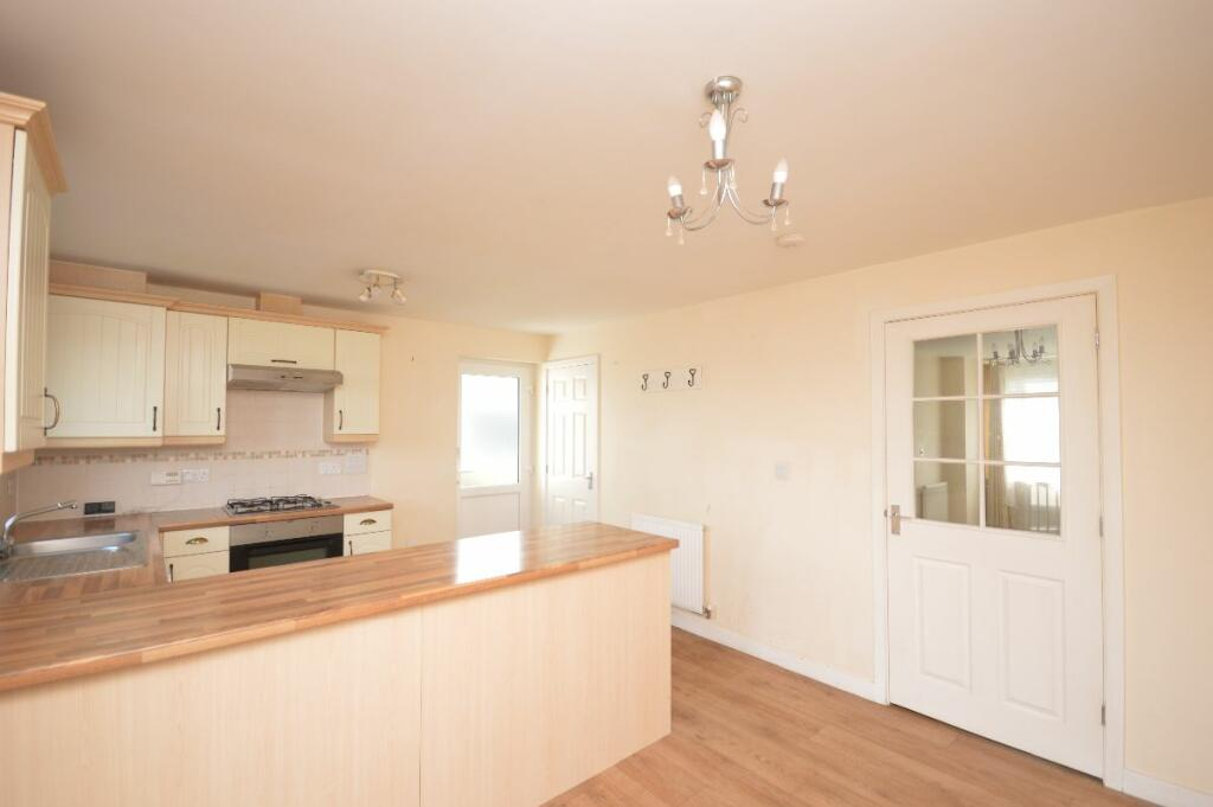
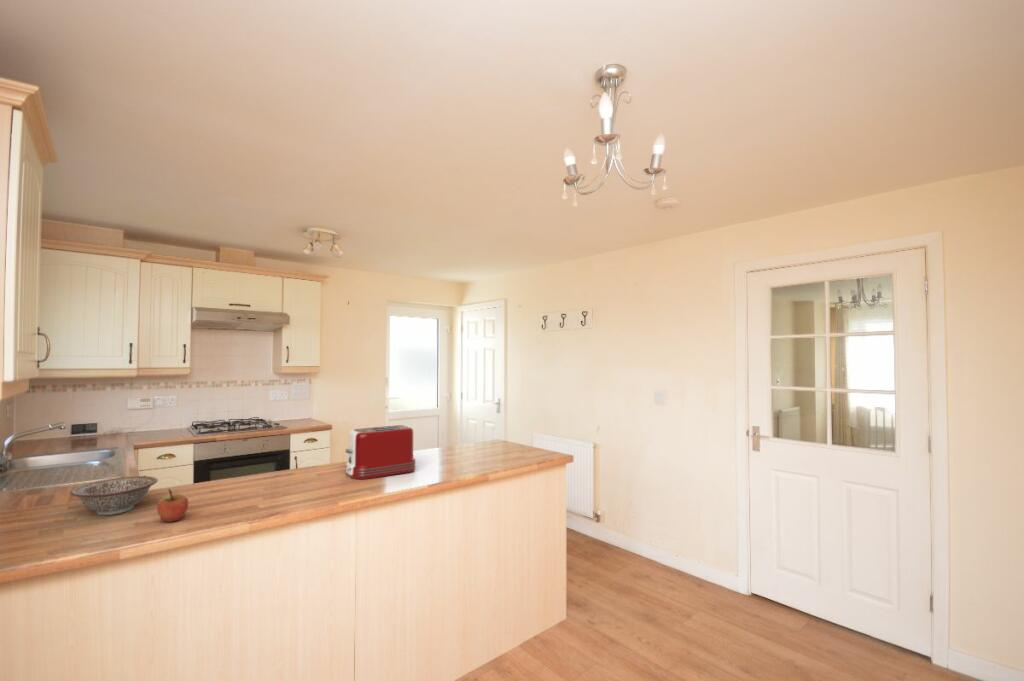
+ decorative bowl (115, 497)
+ toaster (381, 450)
+ apple (172, 504)
